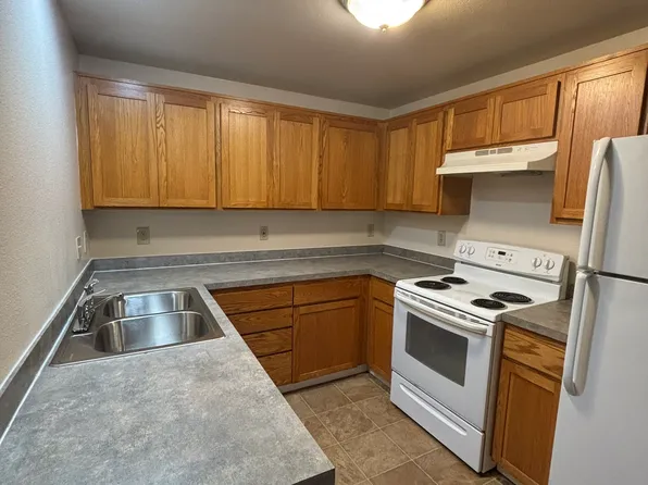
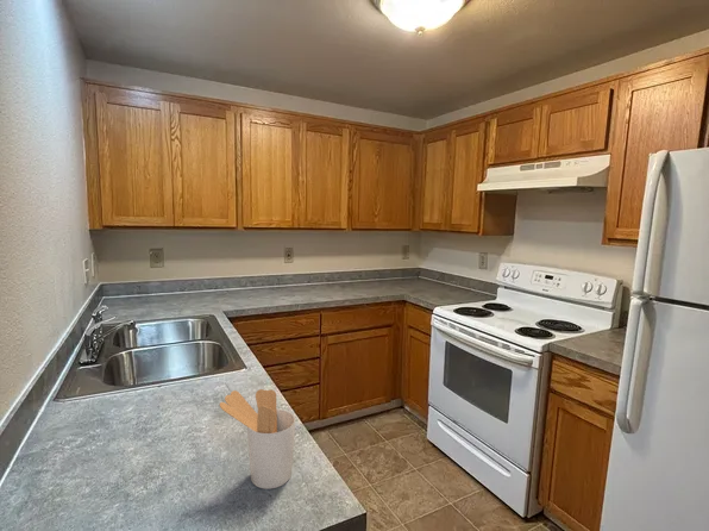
+ utensil holder (258, 435)
